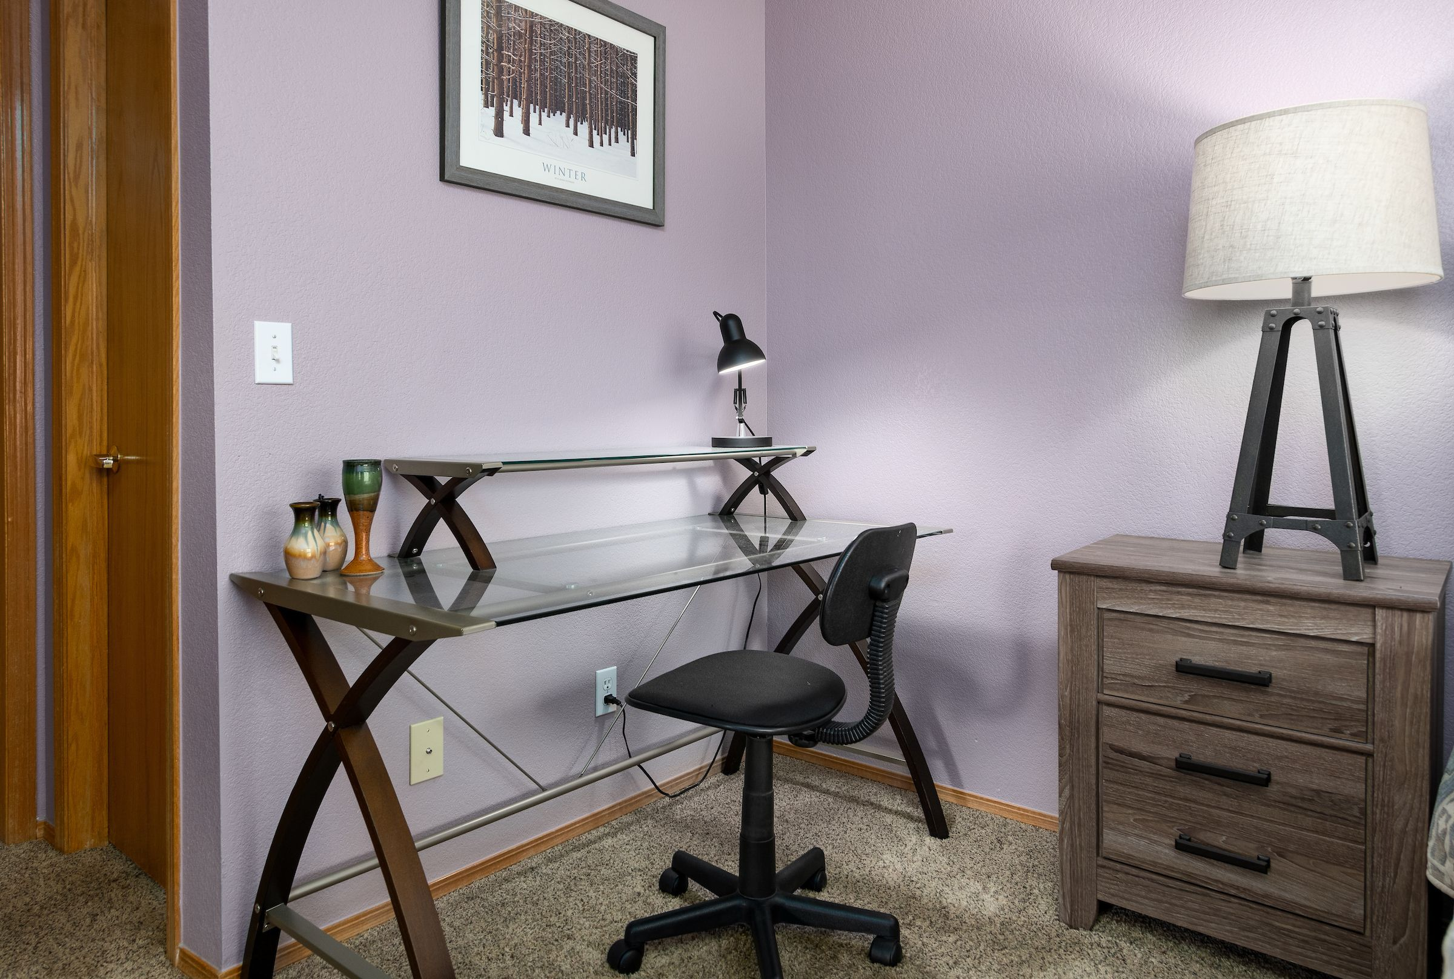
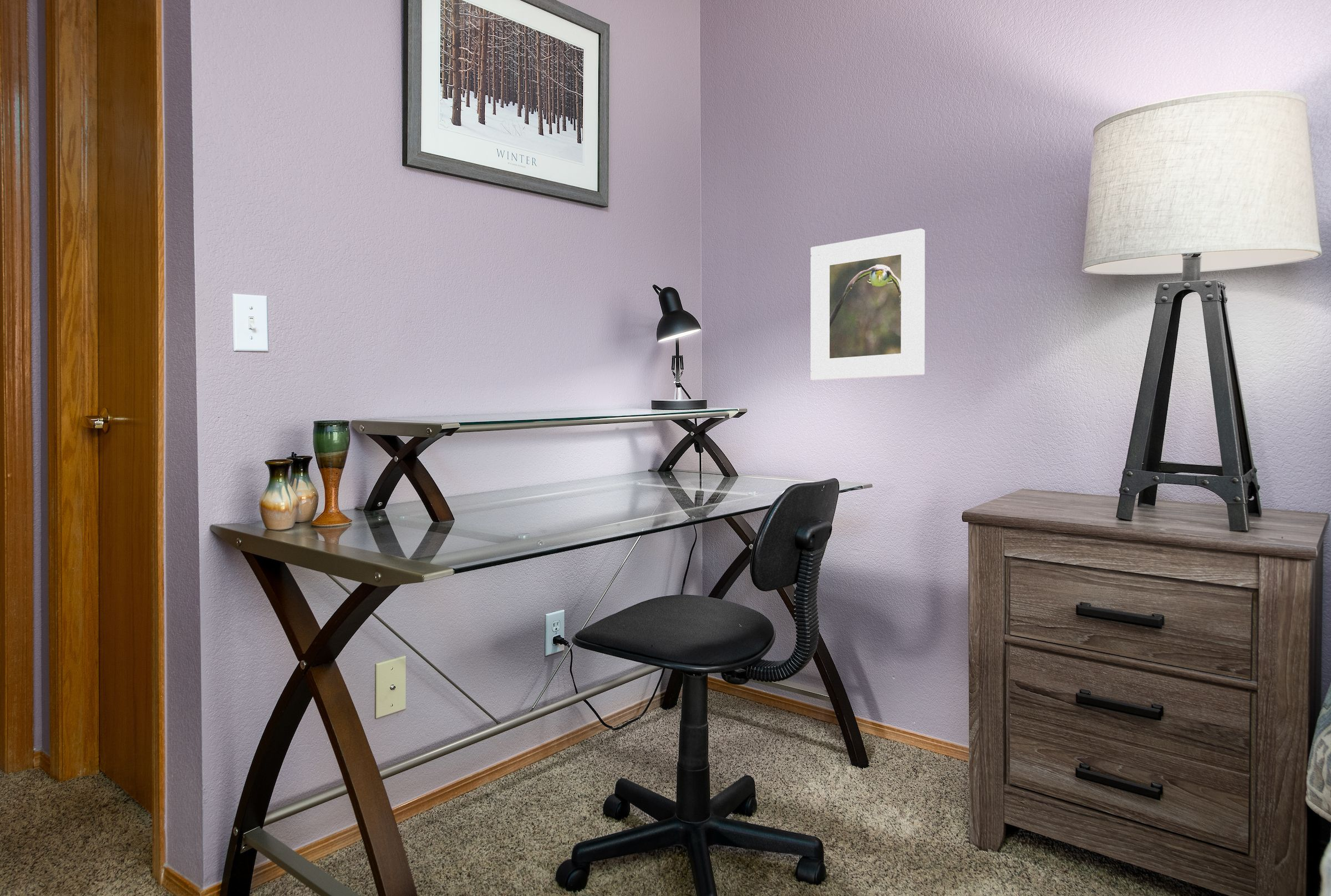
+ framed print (865, 308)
